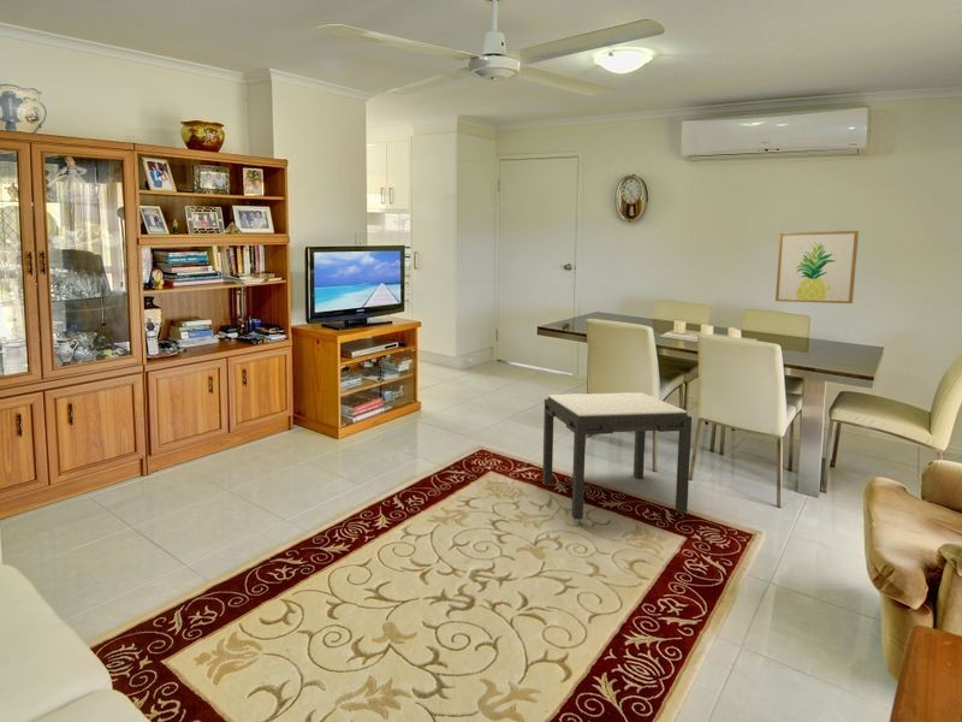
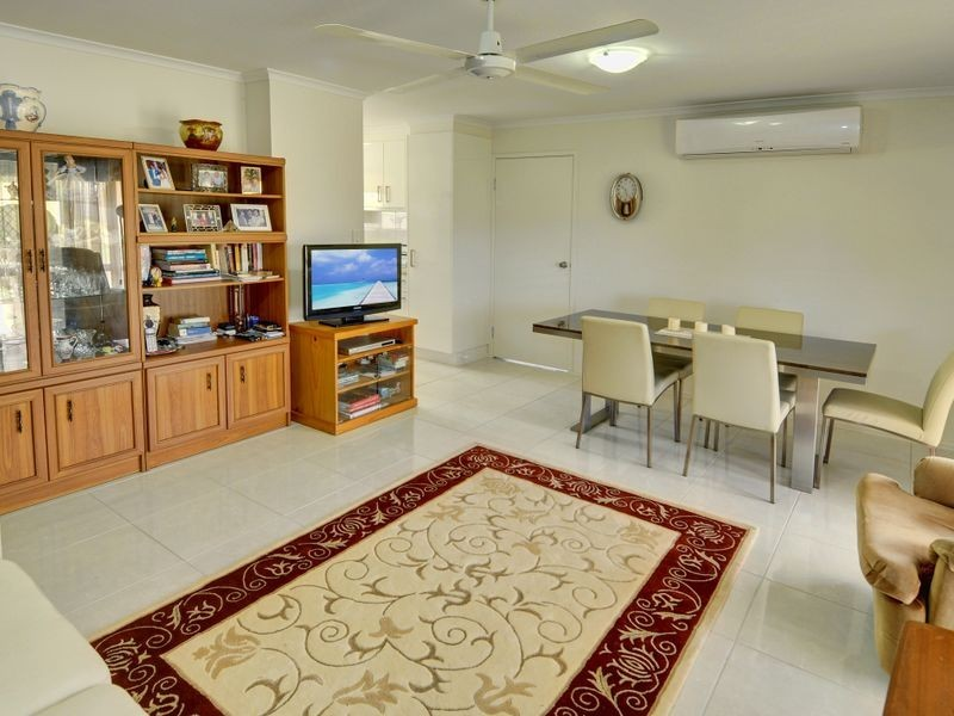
- wall art (815, 267)
- side table (611, 432)
